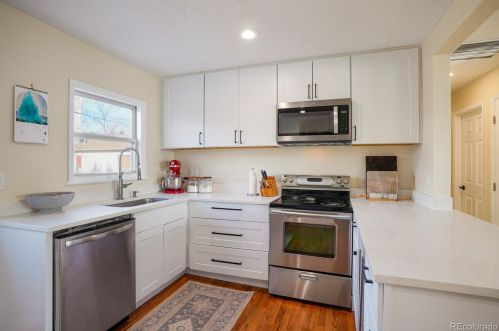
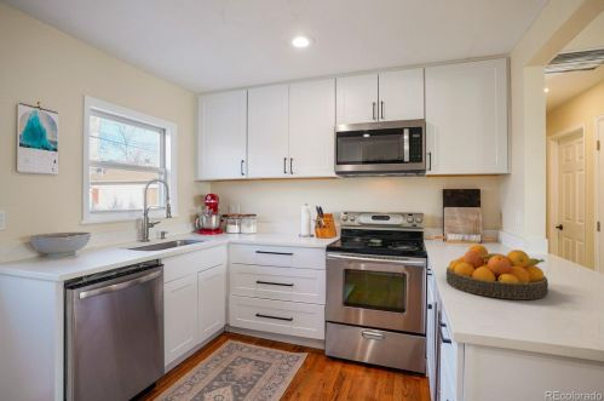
+ fruit bowl (493, 267)
